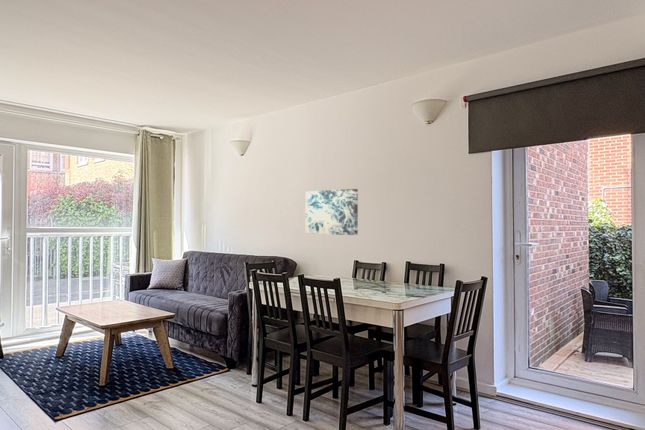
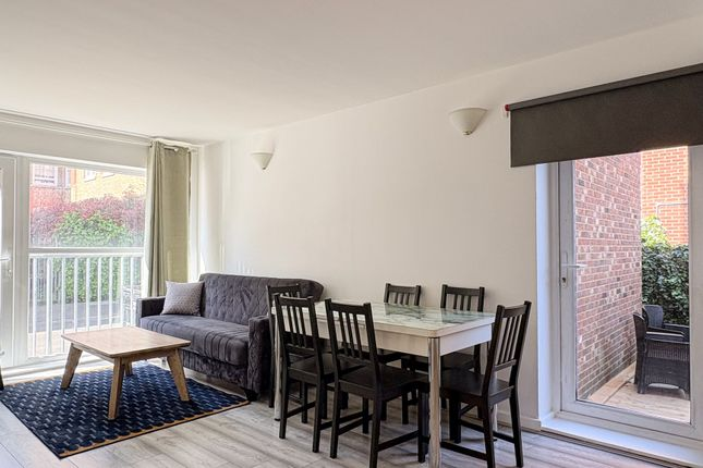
- wall art (330, 212)
